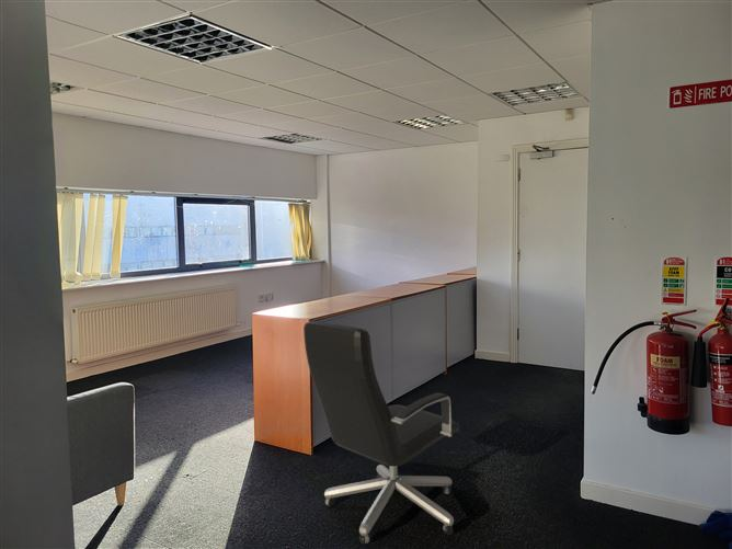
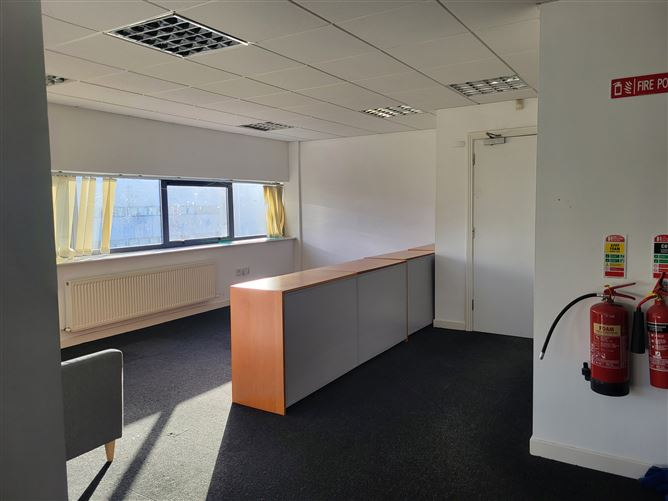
- office chair (392, 415)
